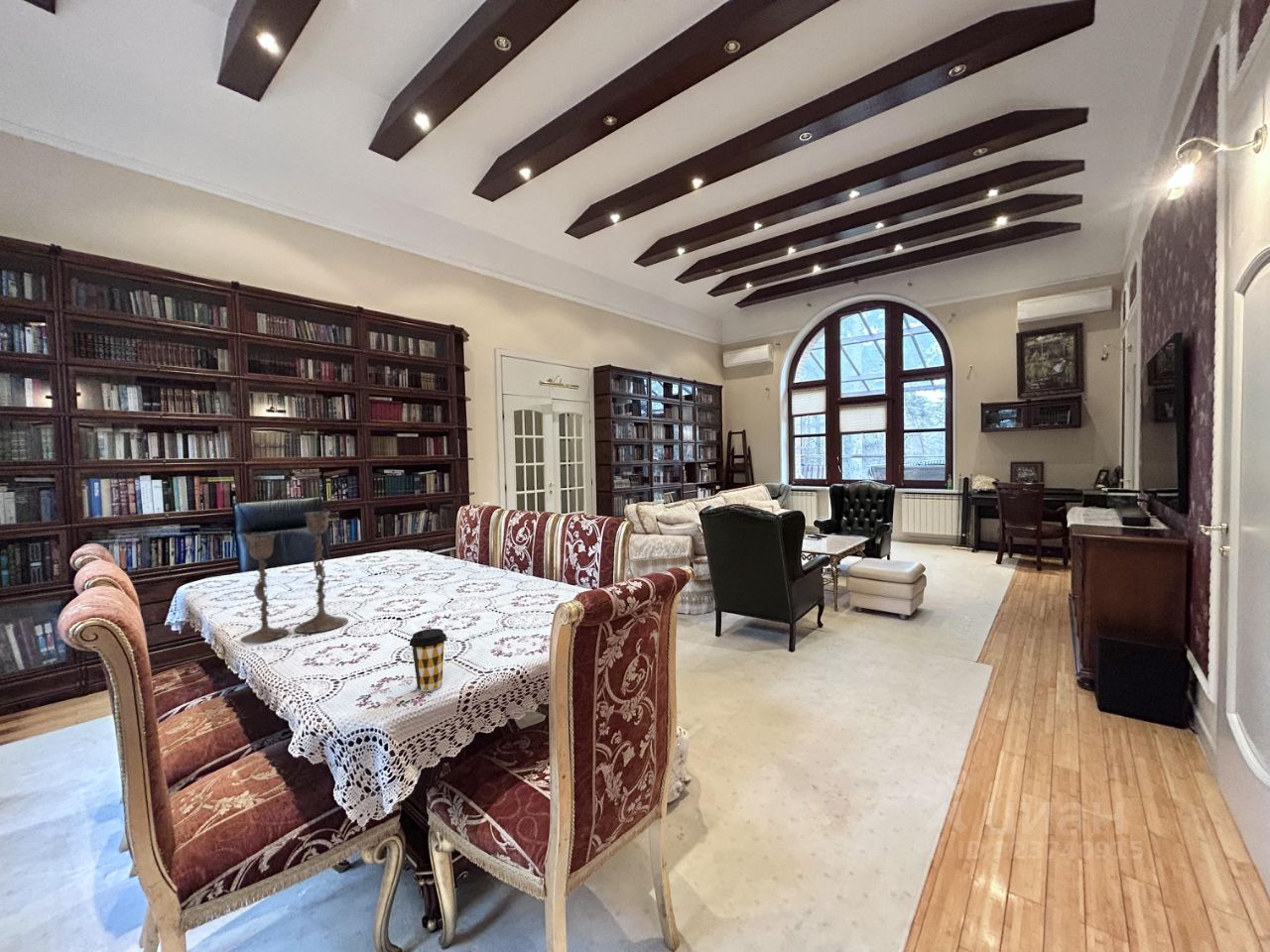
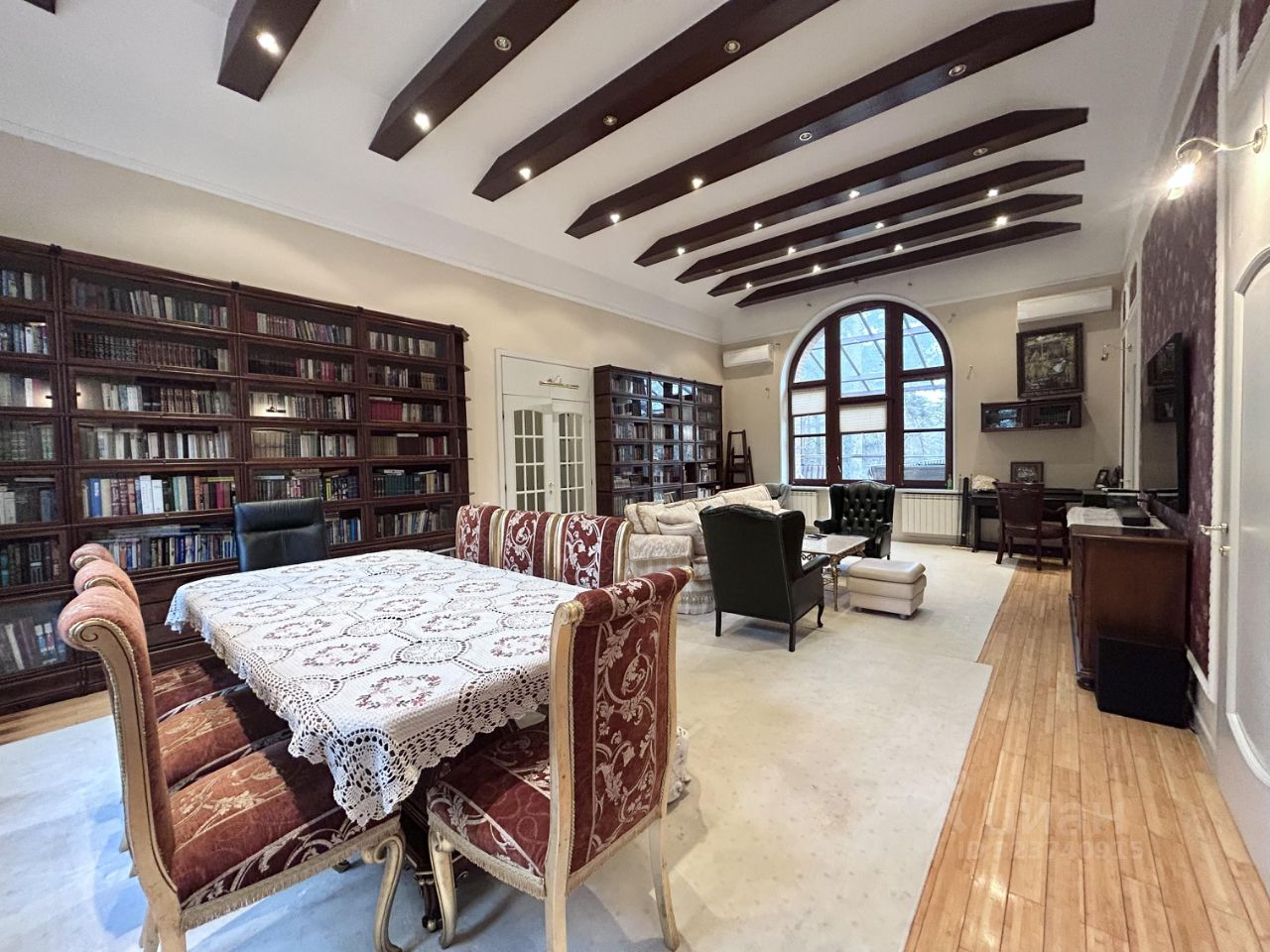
- candlestick (314, 566)
- coffee cup (429, 659)
